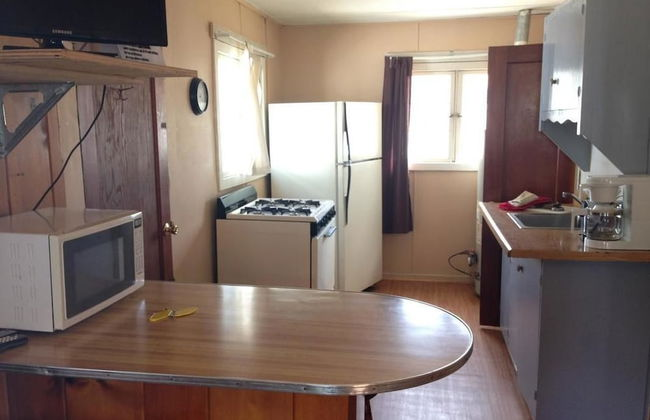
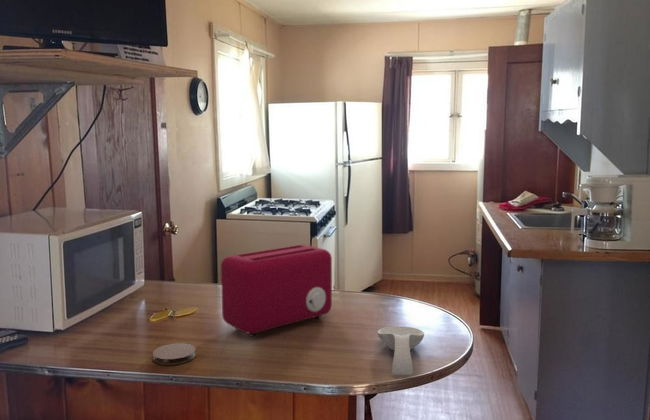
+ spoon rest (401, 341)
+ toaster (280, 288)
+ coaster (174, 353)
